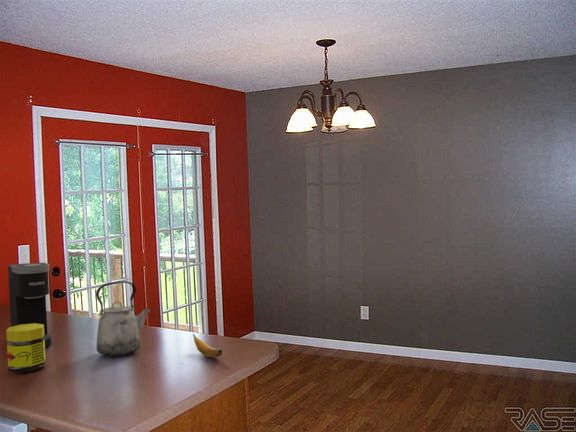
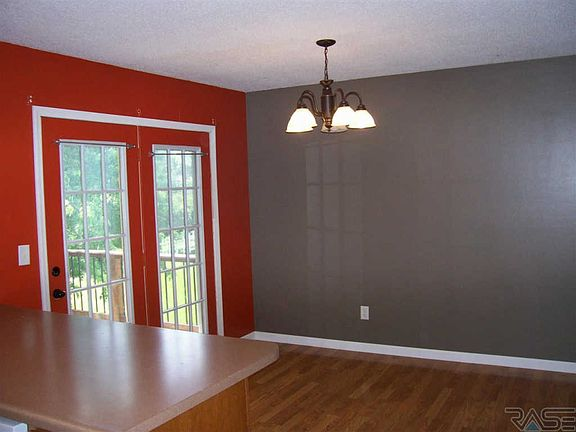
- kettle (124, 316)
- jar (26, 347)
- banana (207, 346)
- coffee maker (29, 302)
